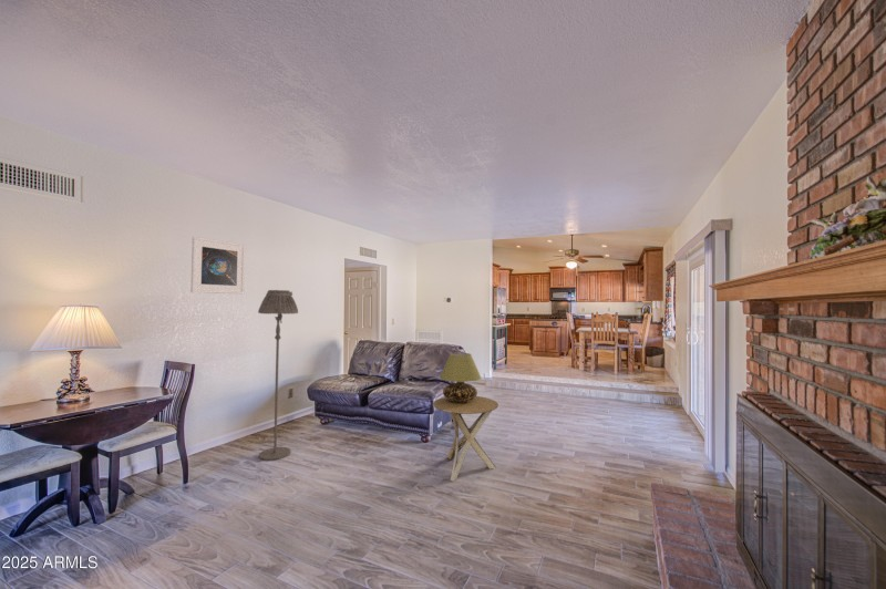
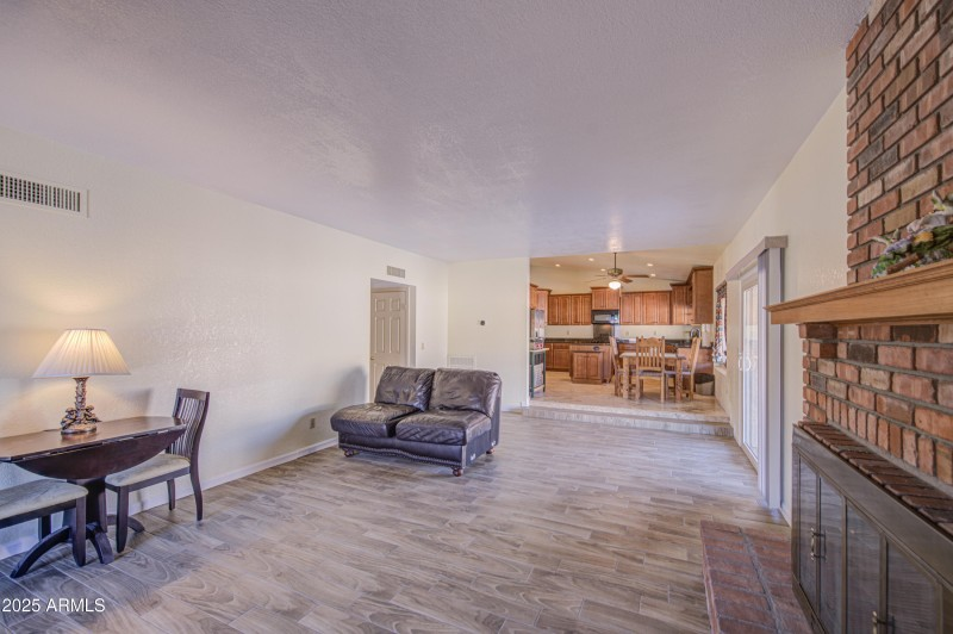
- table lamp (460, 376)
- floor lamp (277, 371)
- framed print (219, 267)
- side table (464, 435)
